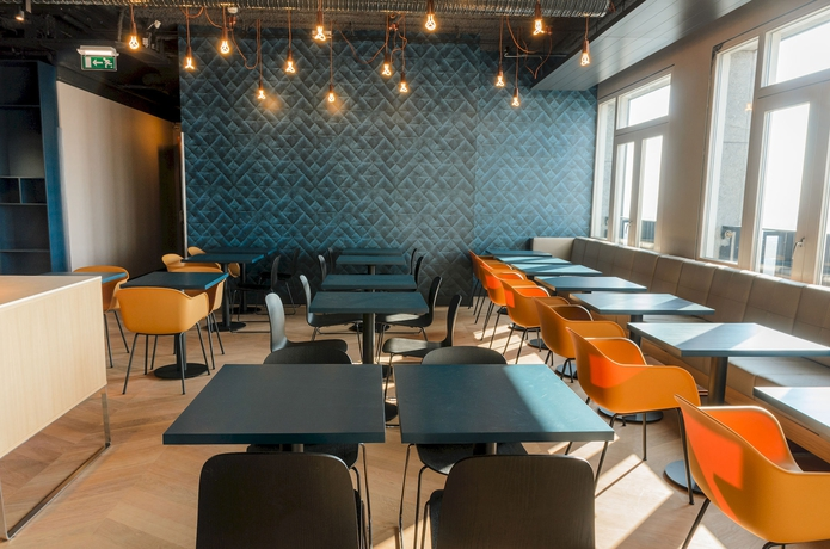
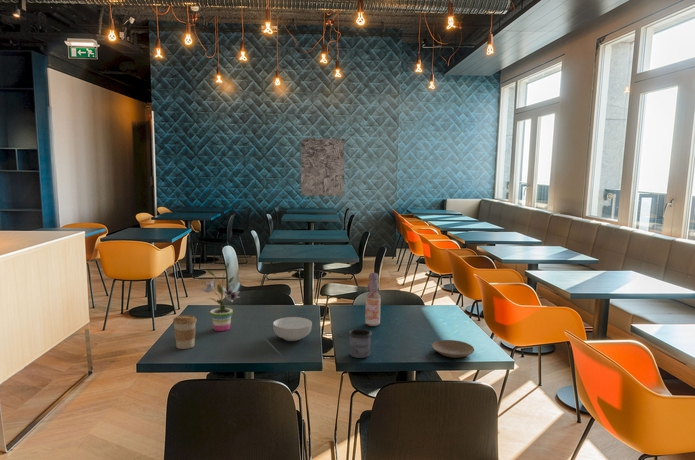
+ plate (452, 350)
+ cereal bowl (292, 330)
+ wall art (322, 167)
+ bottle (373, 298)
+ potted plant (219, 297)
+ coffee cup (185, 330)
+ mug (359, 342)
